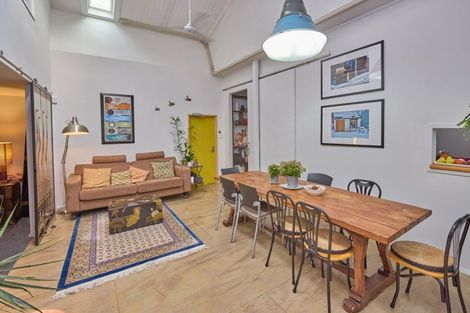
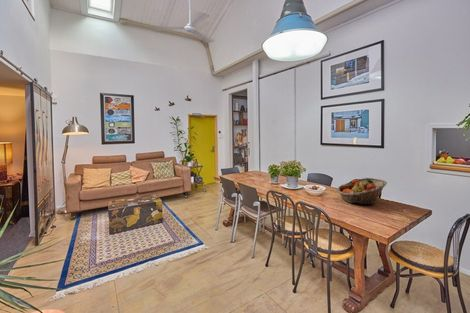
+ fruit basket (360, 189)
